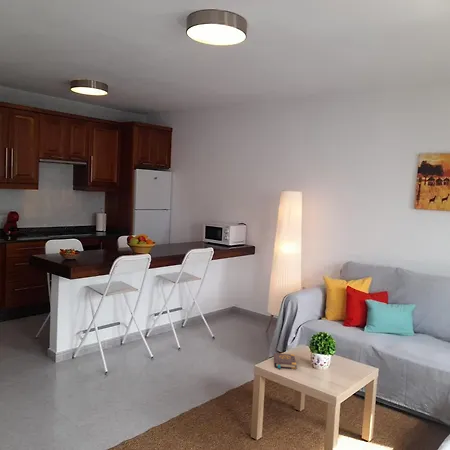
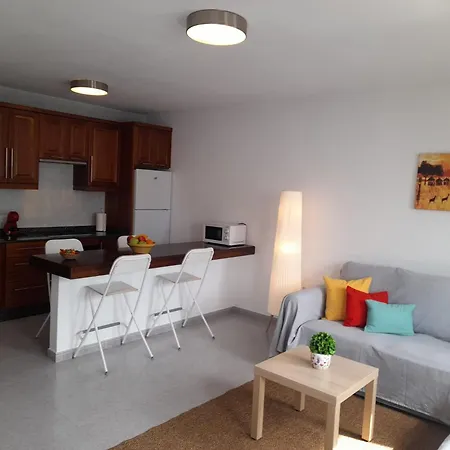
- book (284, 360)
